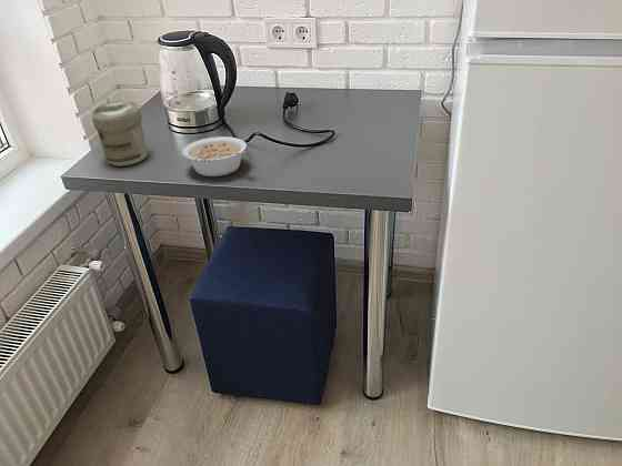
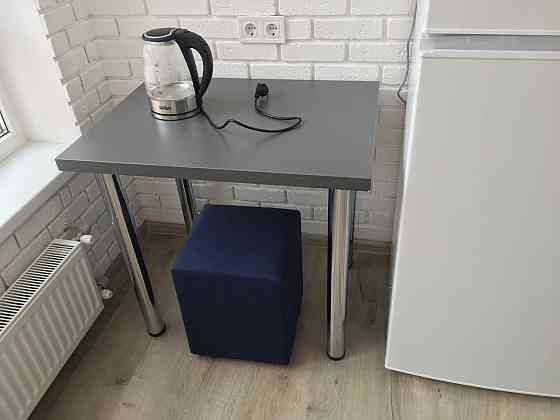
- legume (218, 155)
- jar (121, 133)
